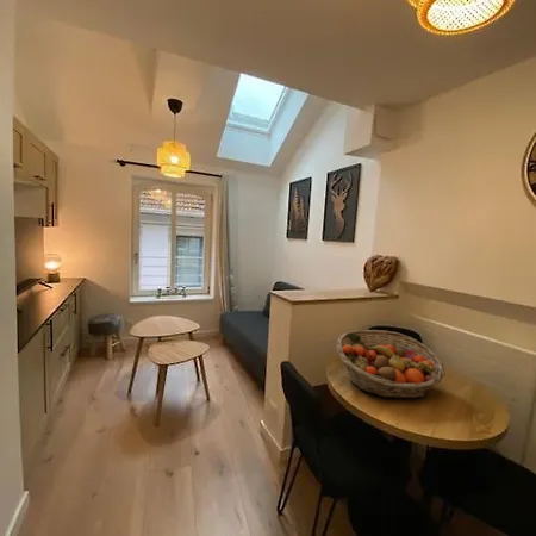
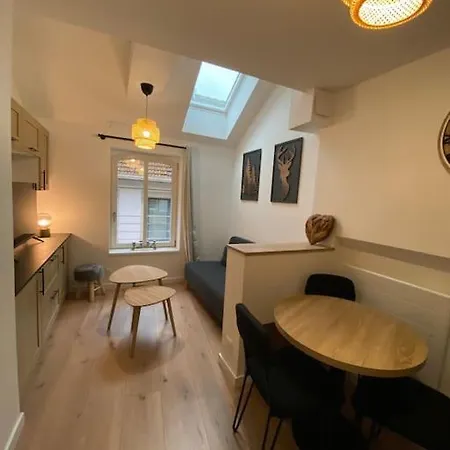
- fruit basket (387, 361)
